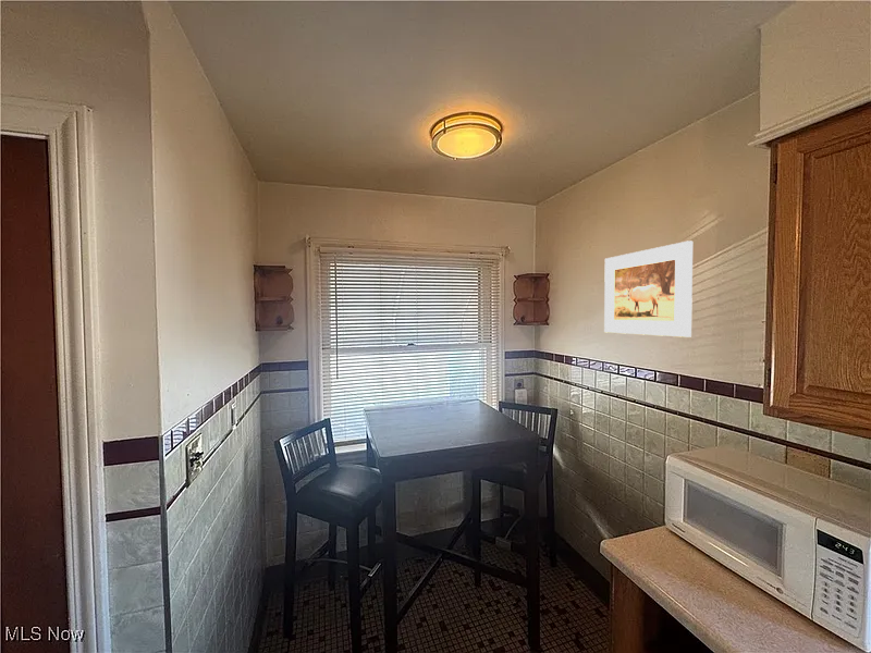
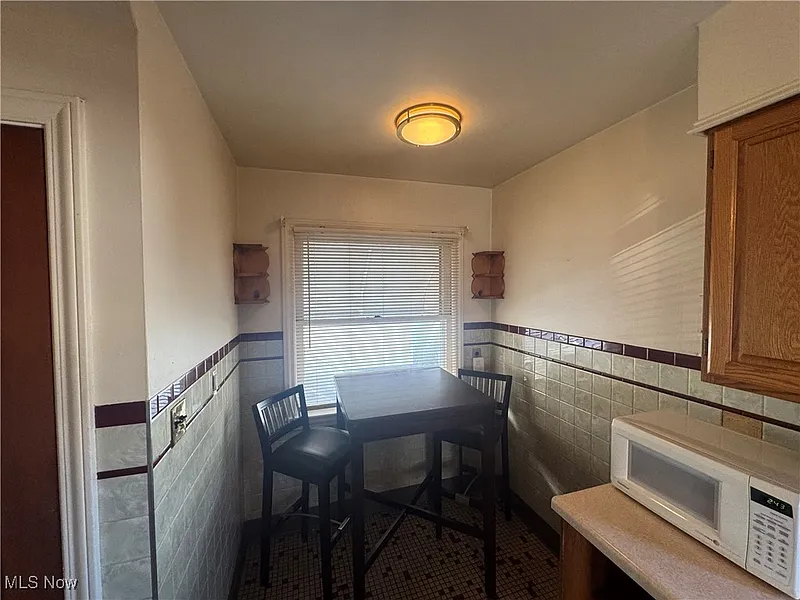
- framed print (642, 293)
